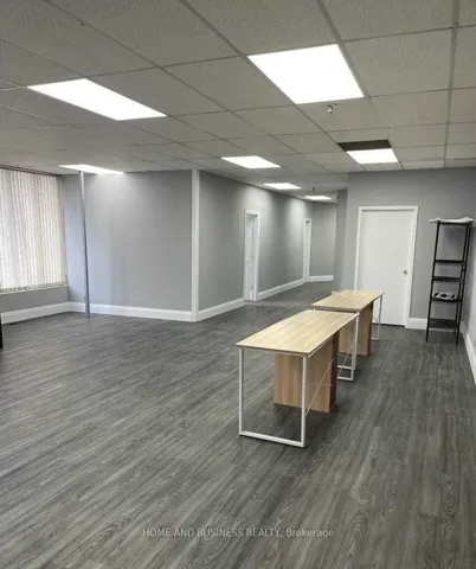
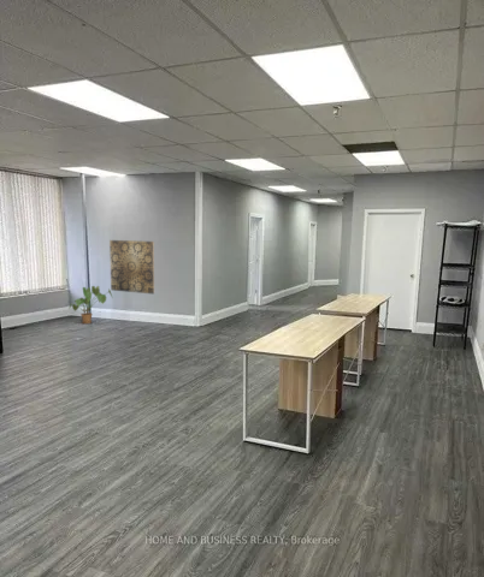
+ wall art (131, 266)
+ house plant (92, 303)
